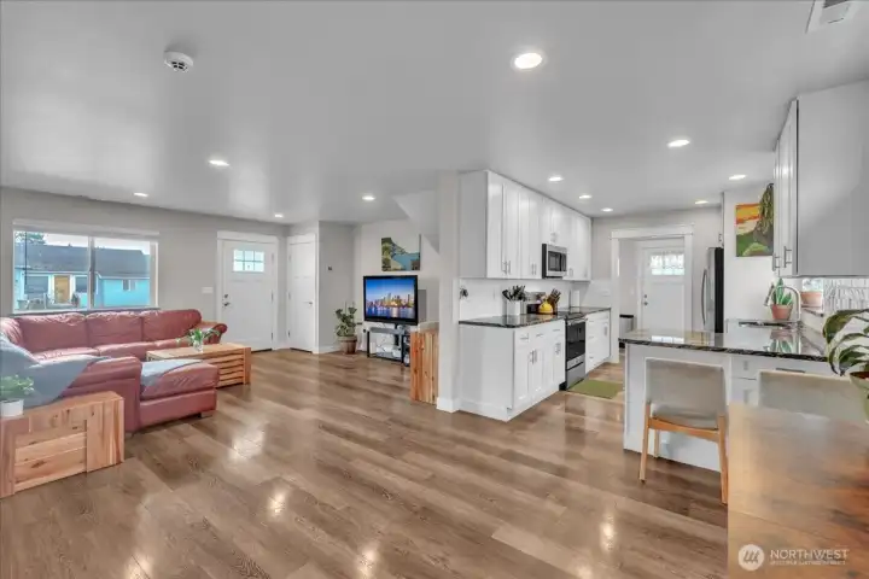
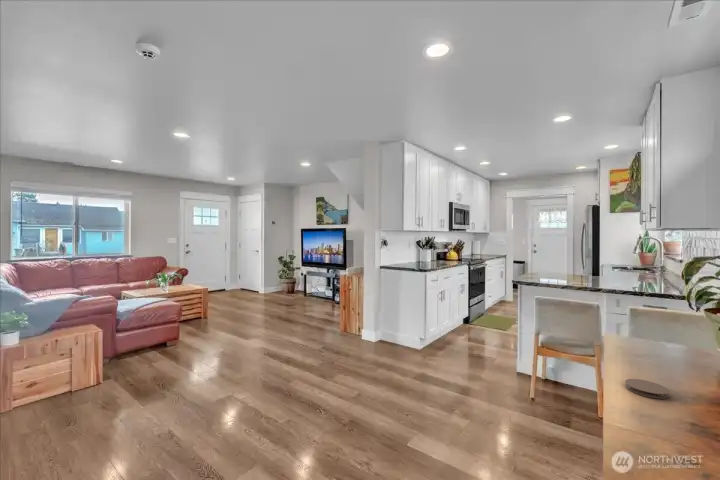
+ coaster (646, 388)
